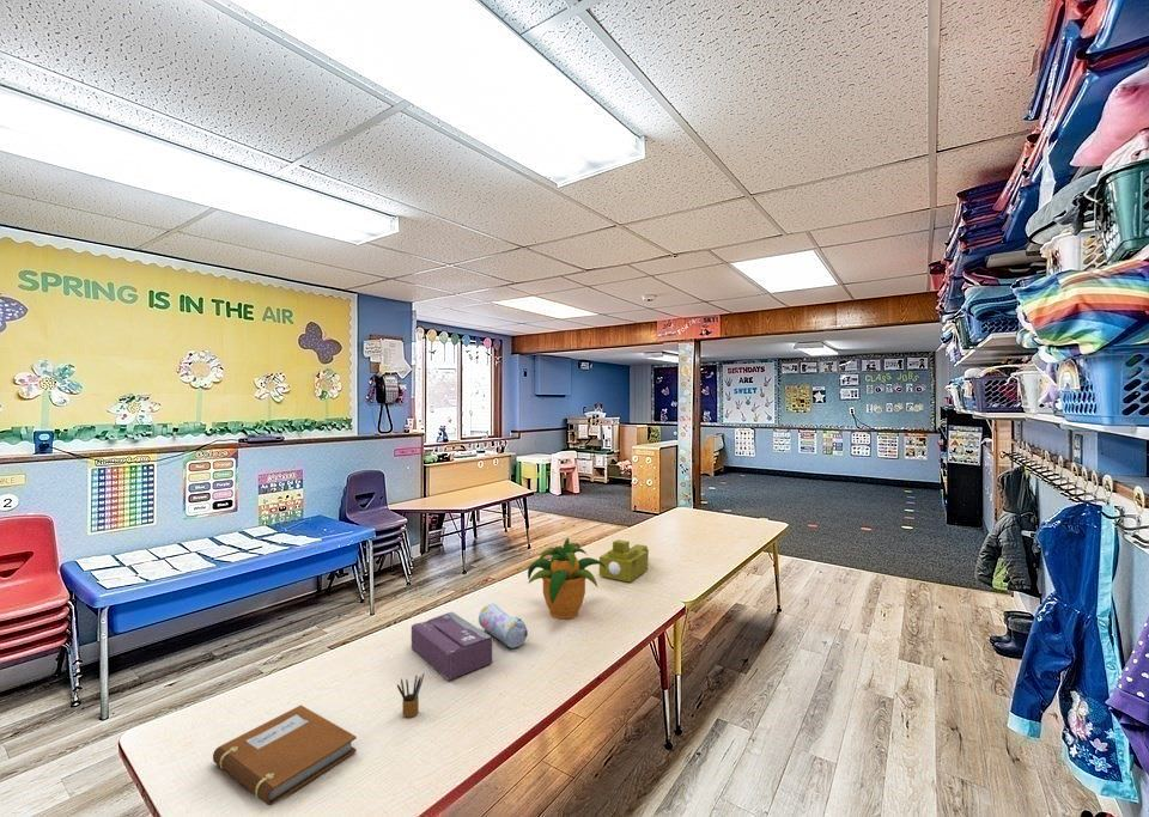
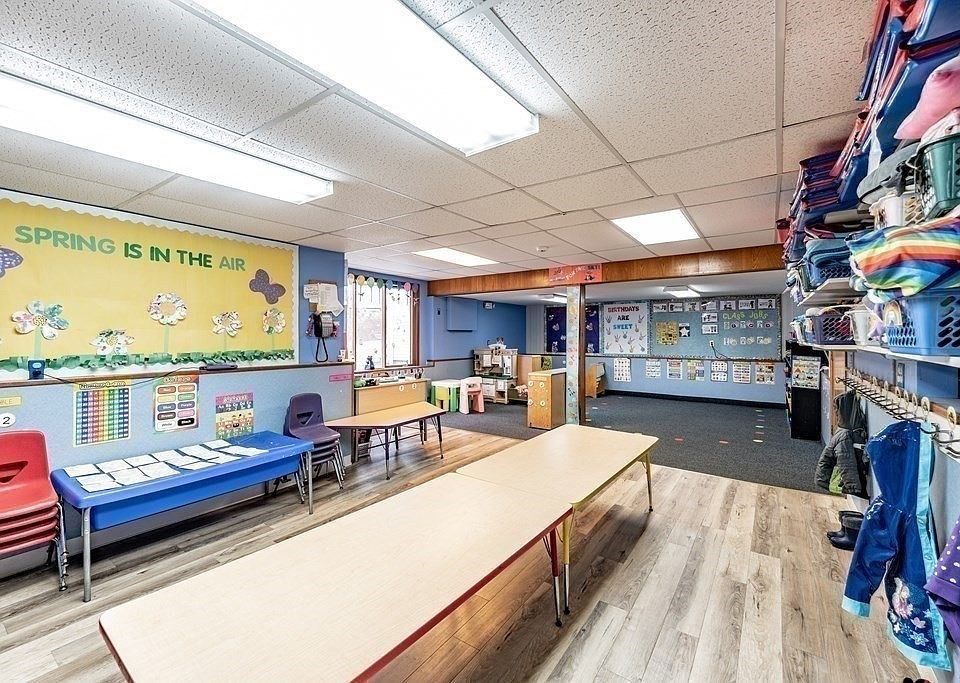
- toy blocks (628, 553)
- pencil case (501, 623)
- pencil box (409, 694)
- potted plant (569, 575)
- tissue box (450, 642)
- notebook (284, 749)
